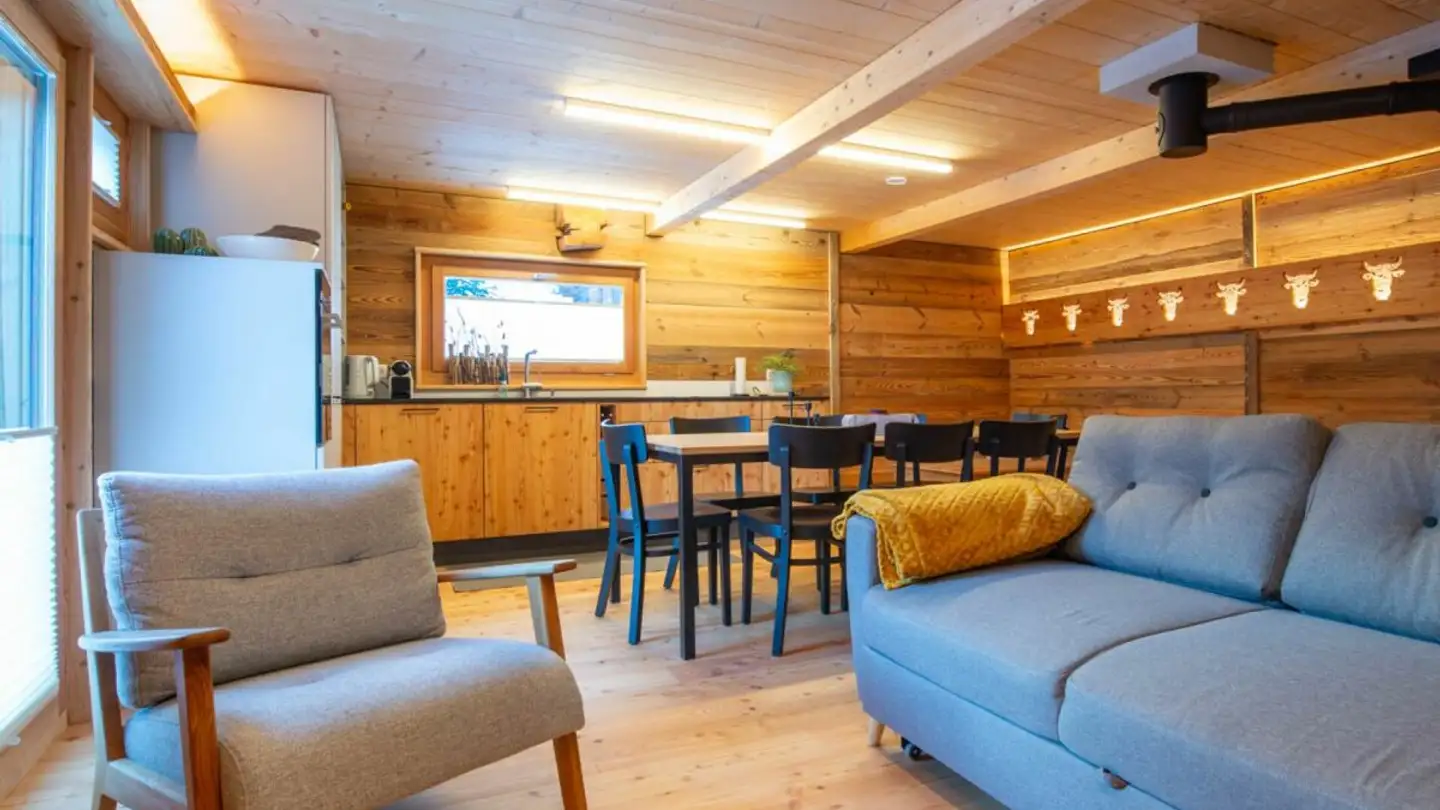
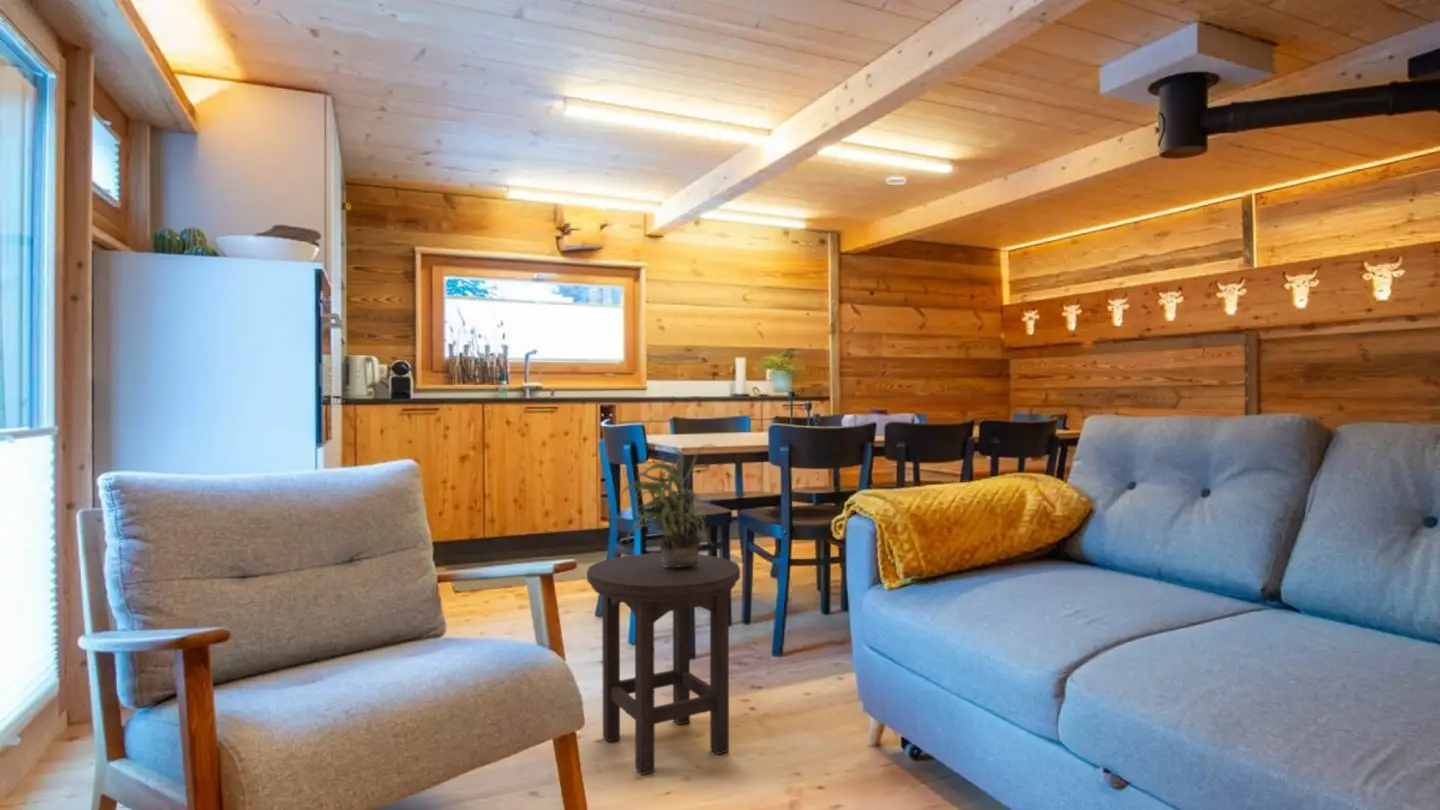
+ stool (673, 656)
+ potted plant (671, 505)
